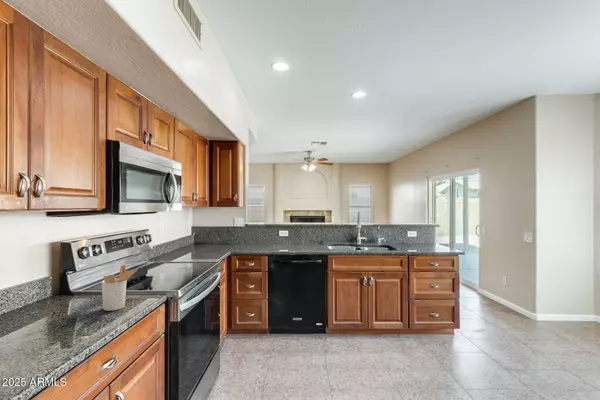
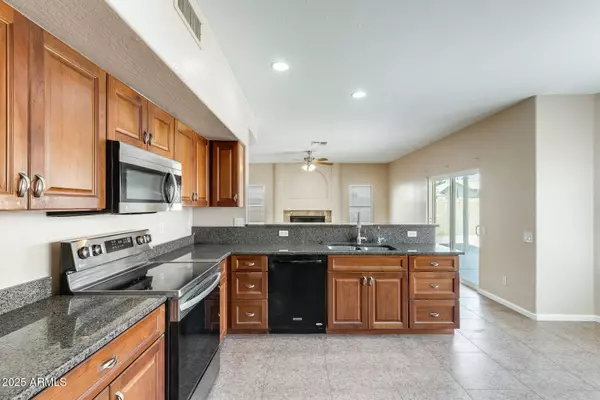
- utensil holder (119, 287)
